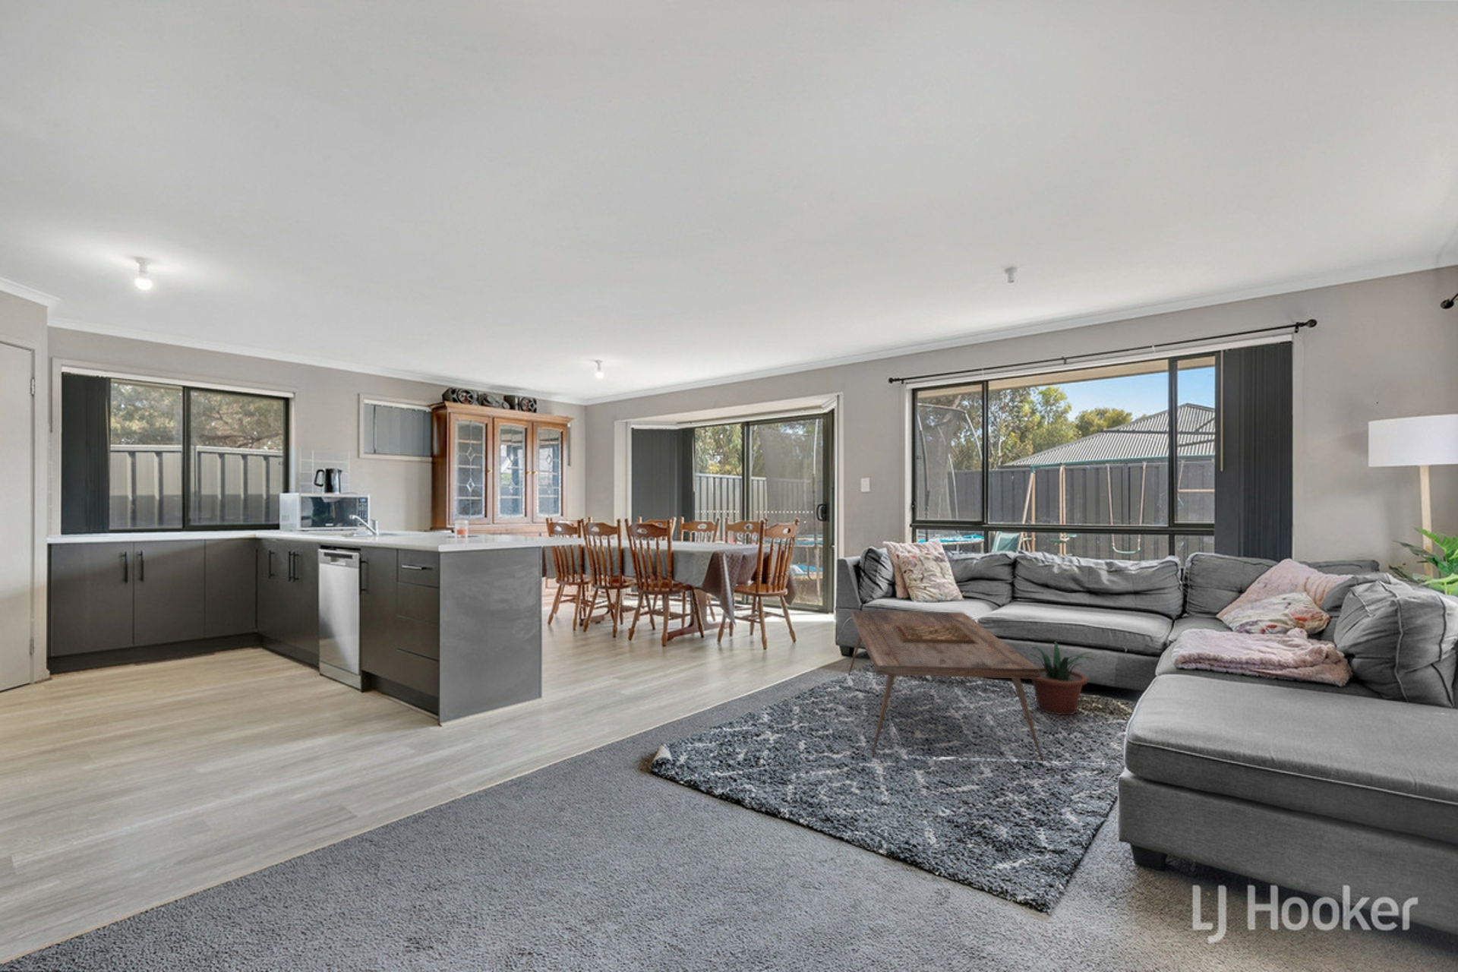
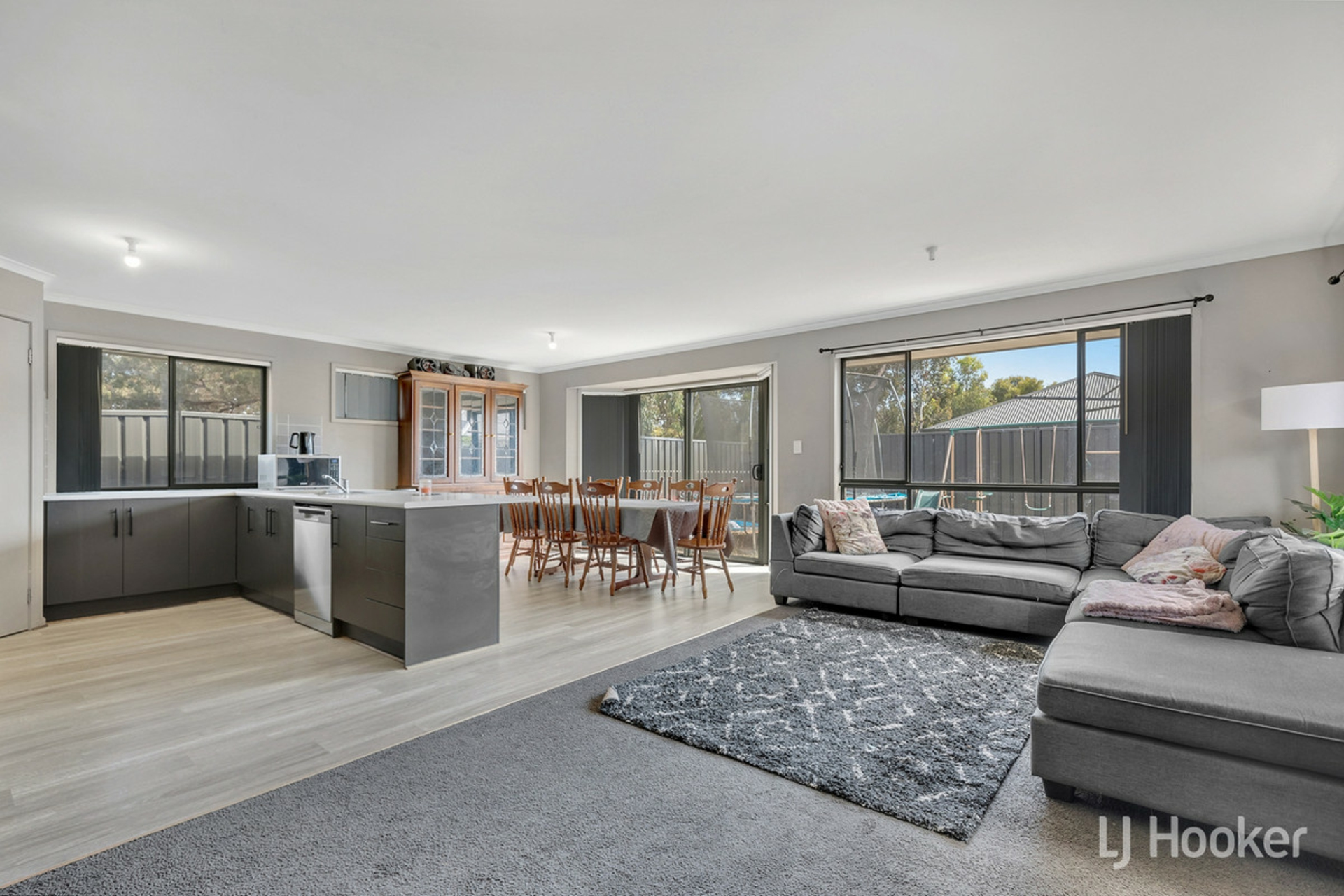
- potted plant (1062, 678)
- coffee table (928, 667)
